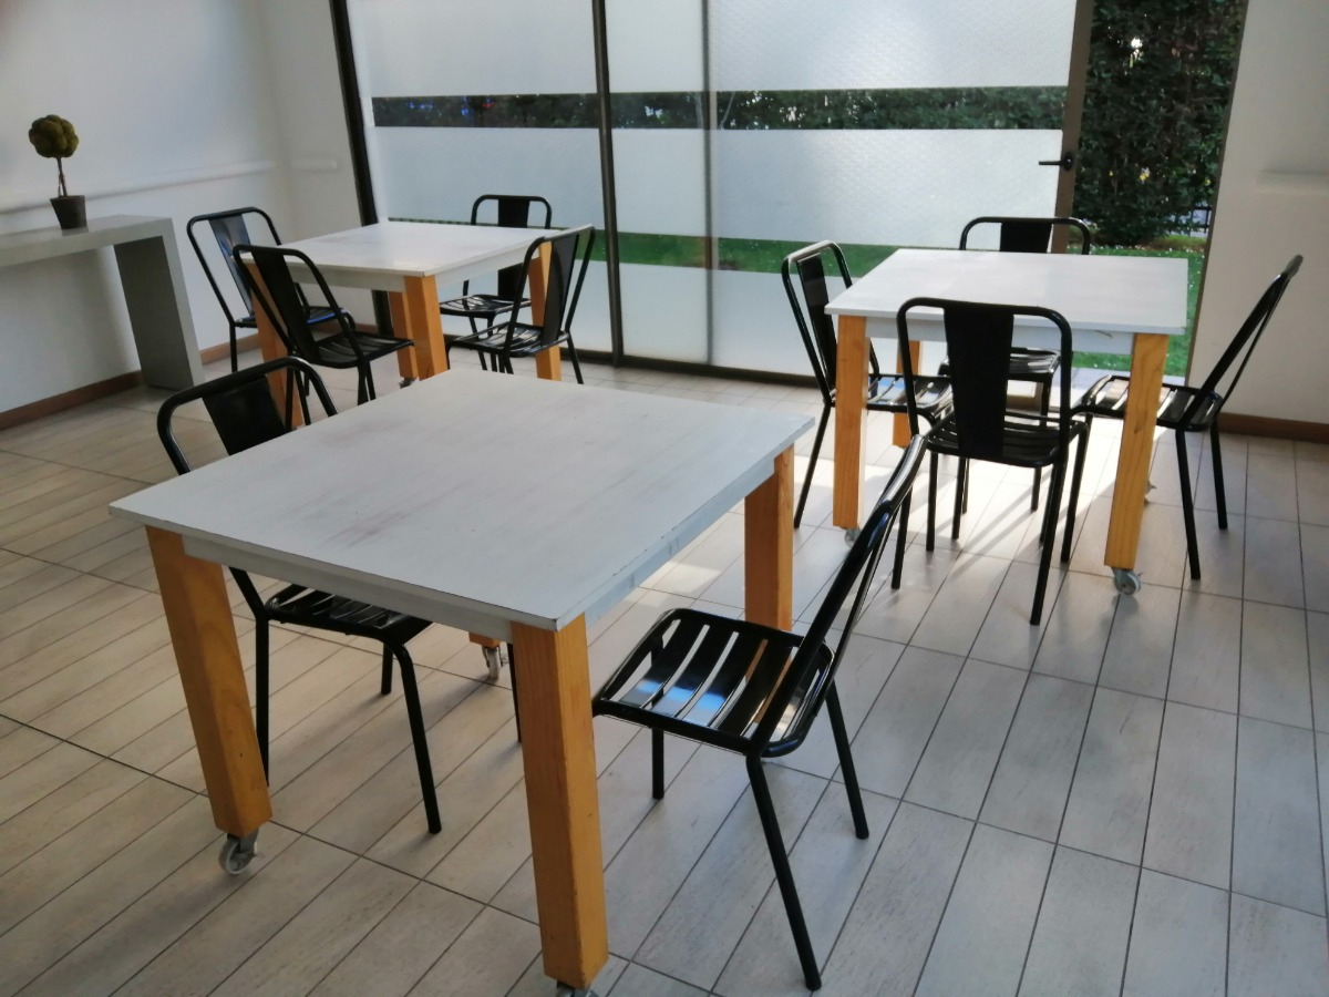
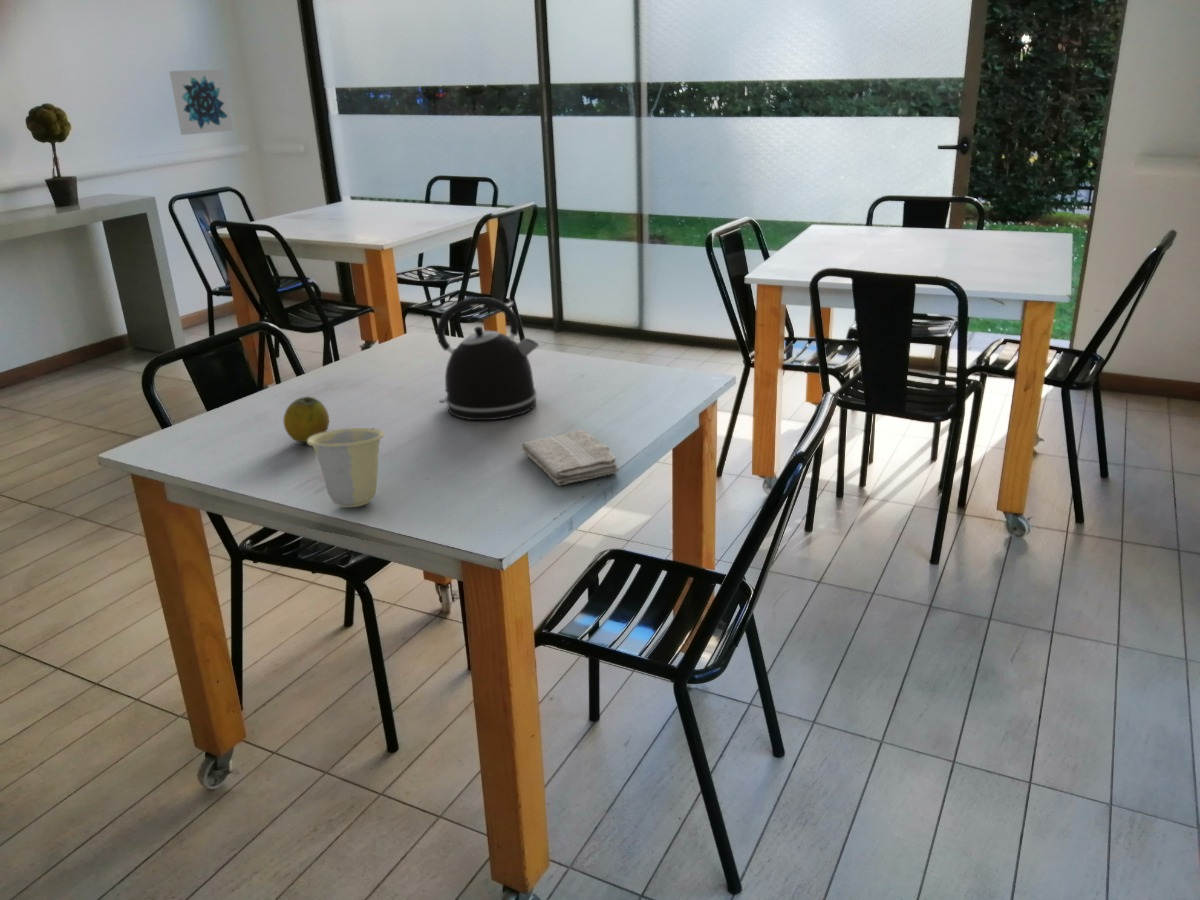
+ wall art (202, 101)
+ cup (350, 466)
+ kettle (486, 352)
+ washcloth (569, 455)
+ fruit (306, 420)
